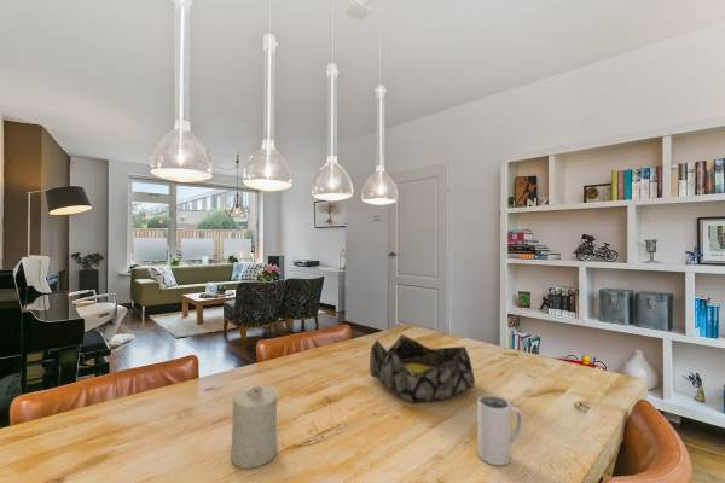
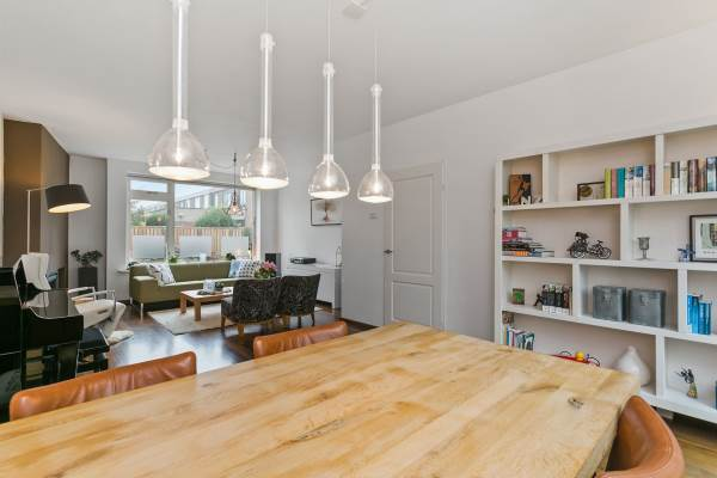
- candle (254, 418)
- decorative bowl (420, 362)
- mug (500, 427)
